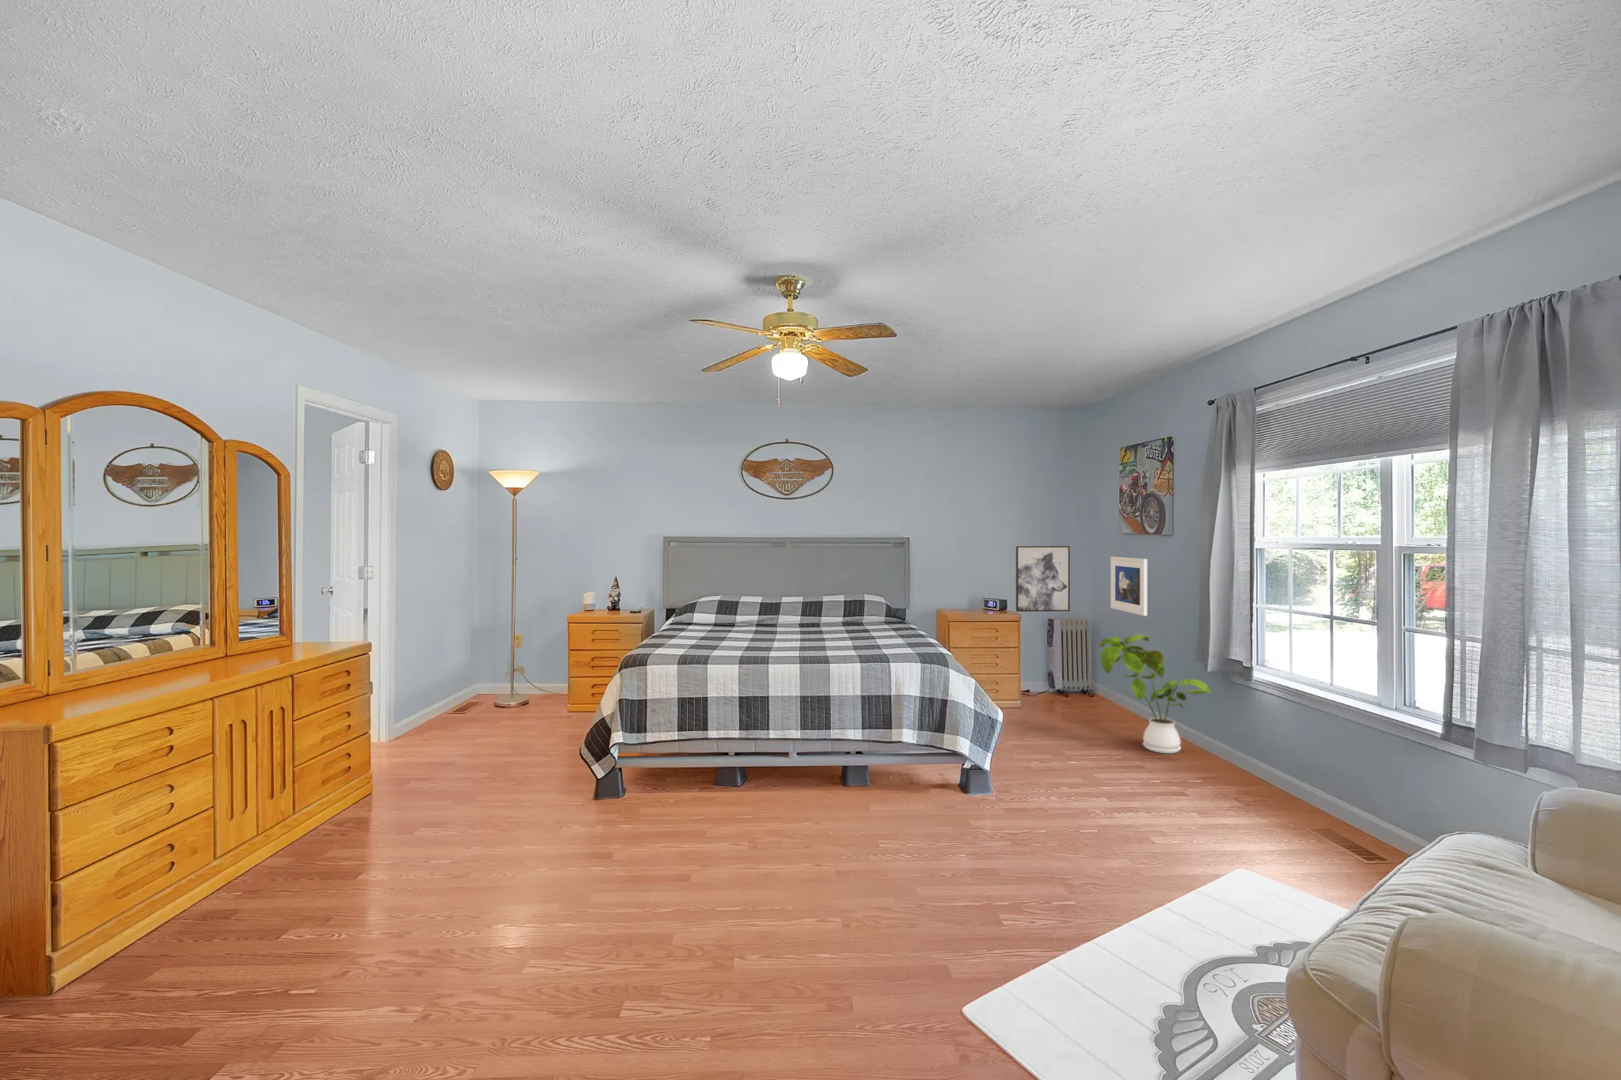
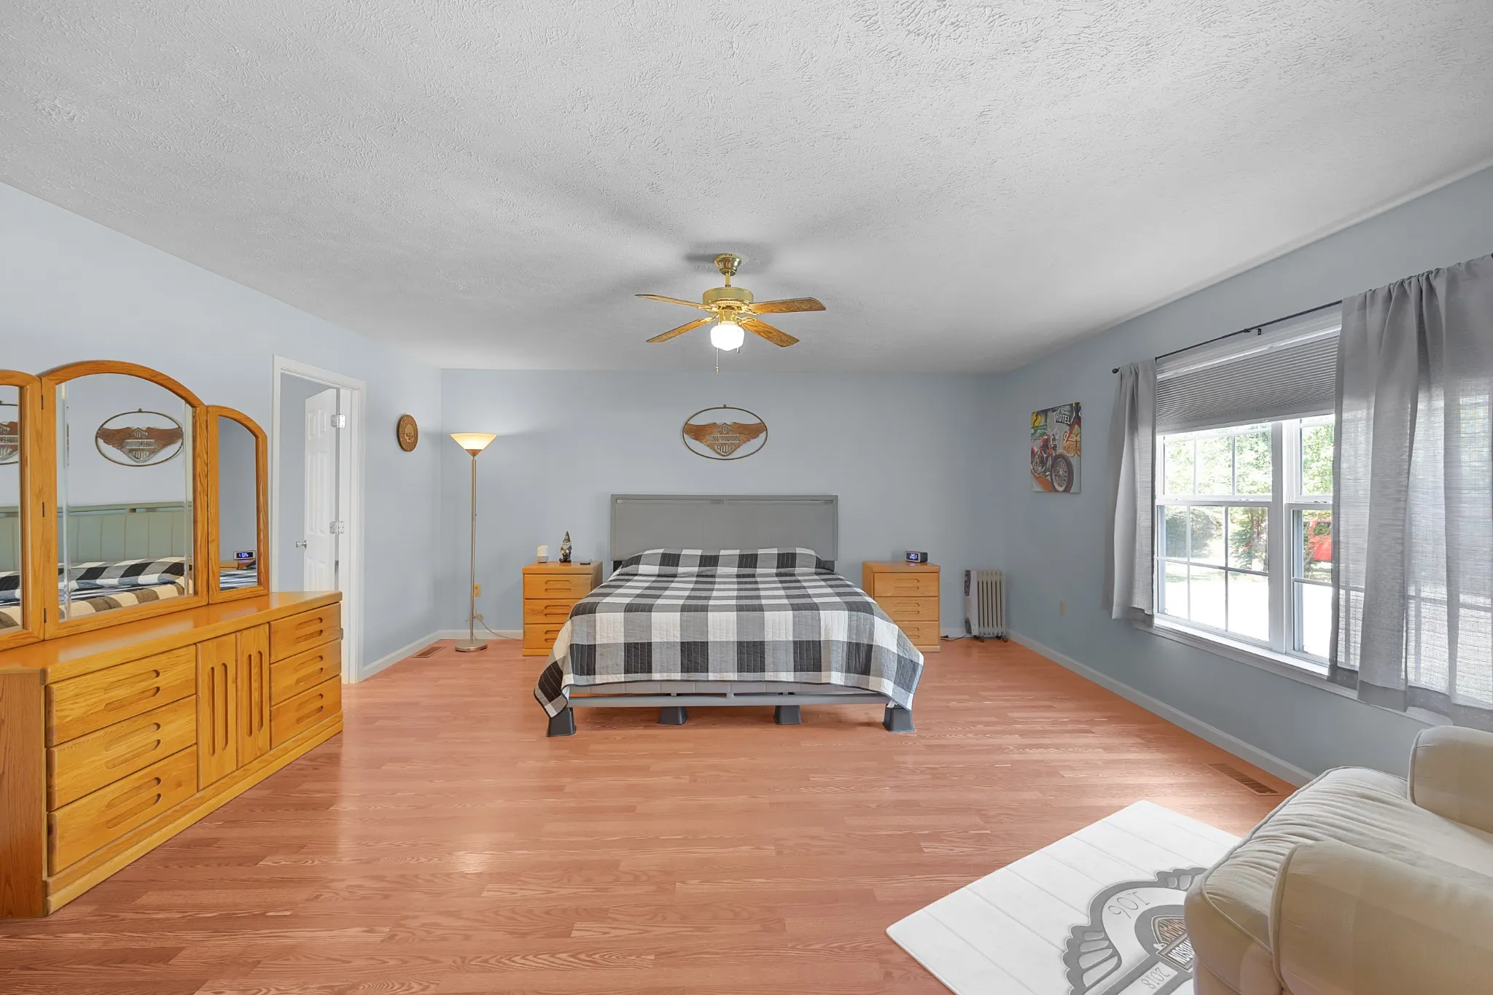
- house plant (1145, 692)
- wall art (1043, 579)
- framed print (1128, 585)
